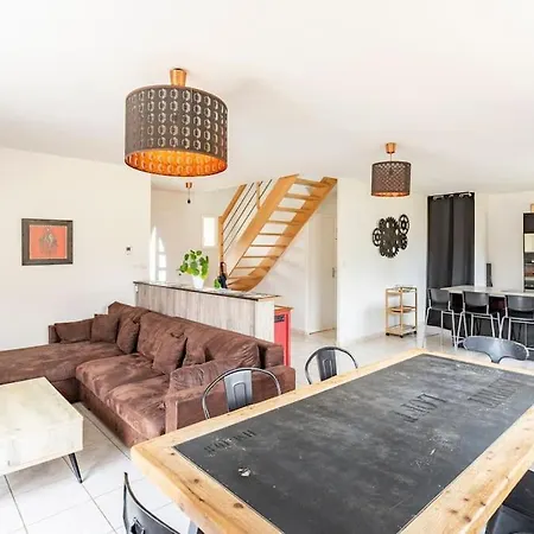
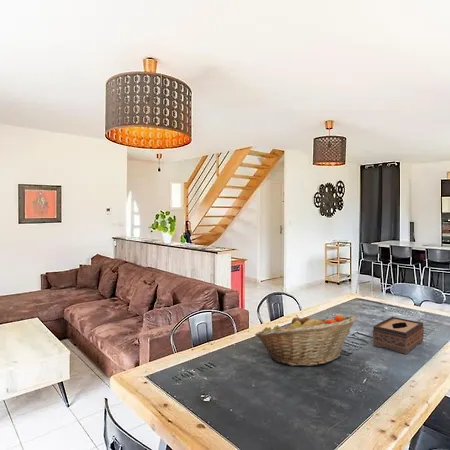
+ fruit basket (306, 334)
+ tissue box (398, 333)
